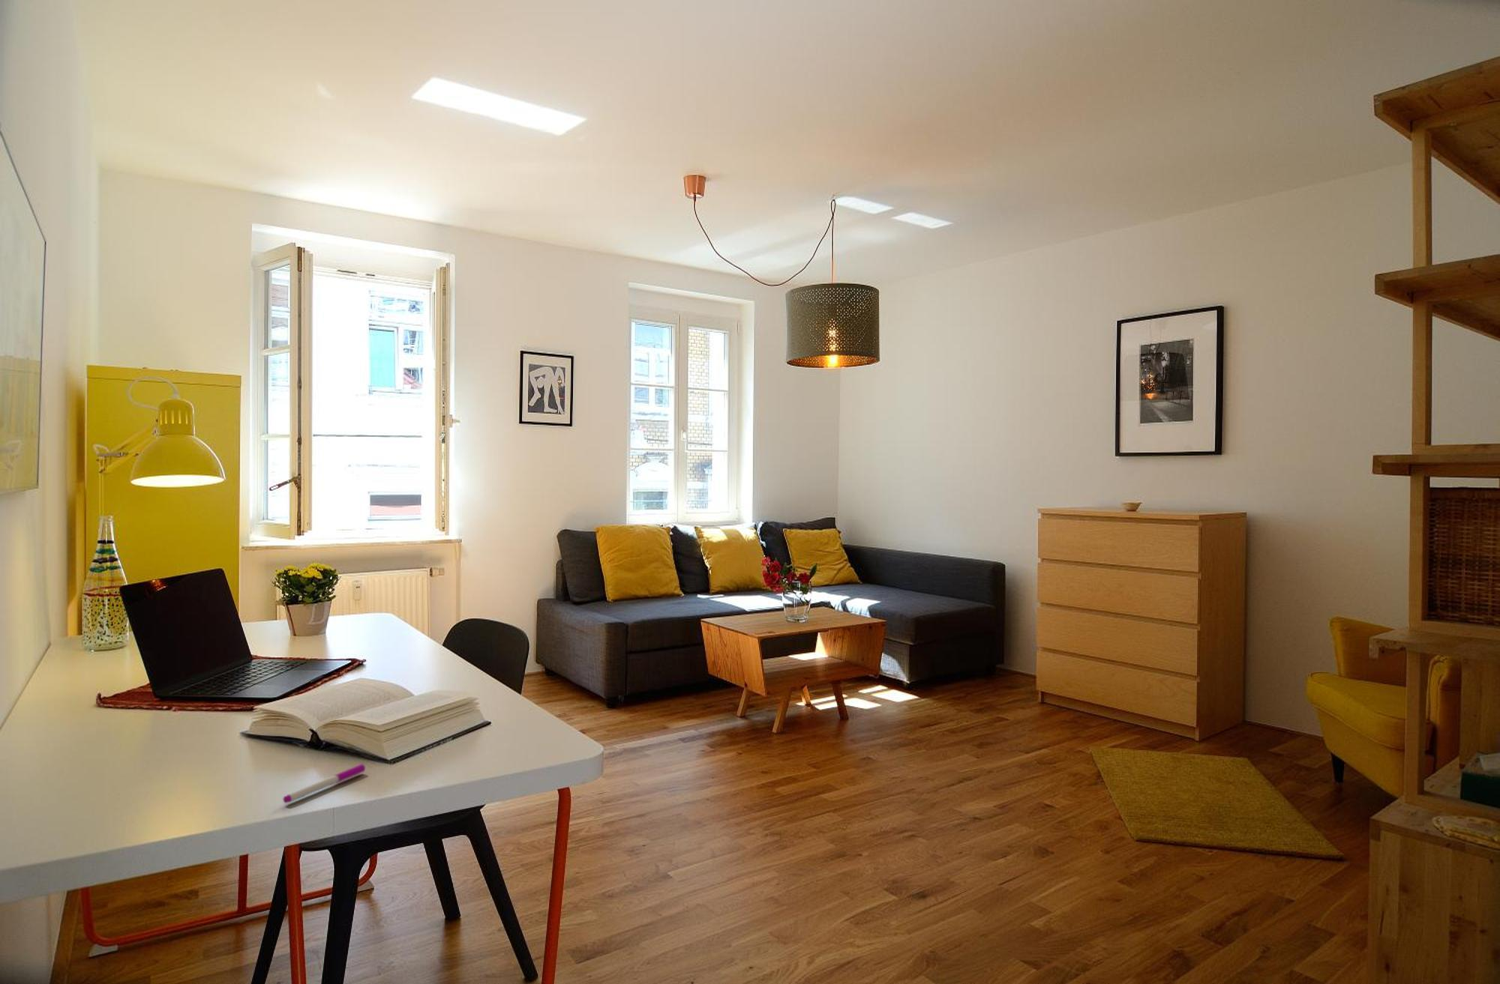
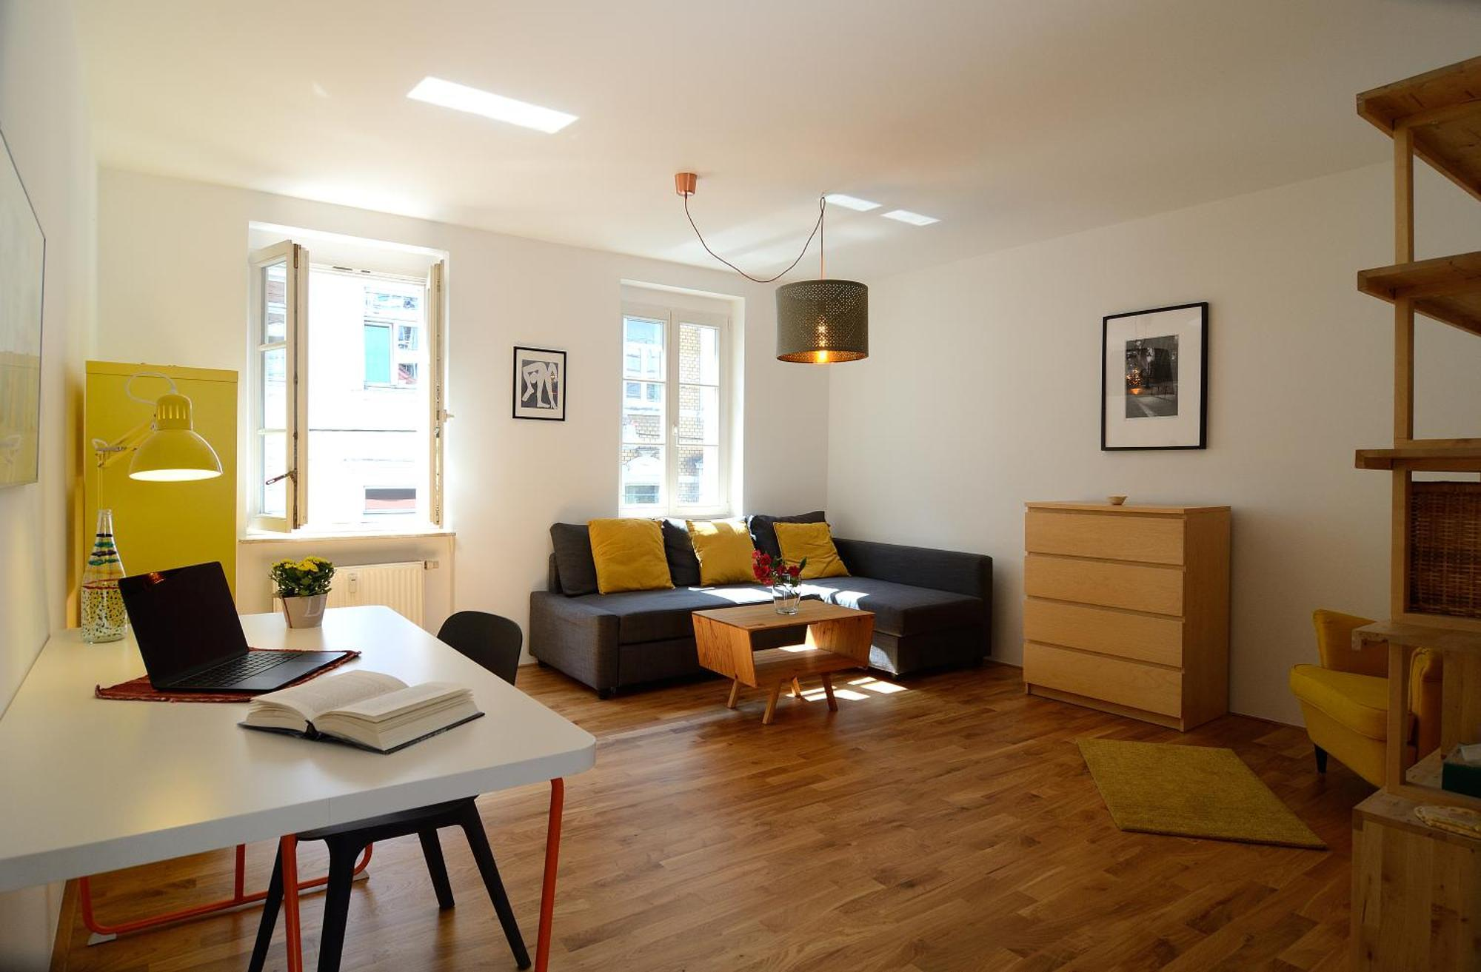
- pen (325, 782)
